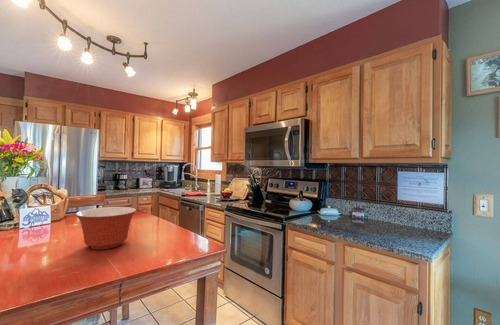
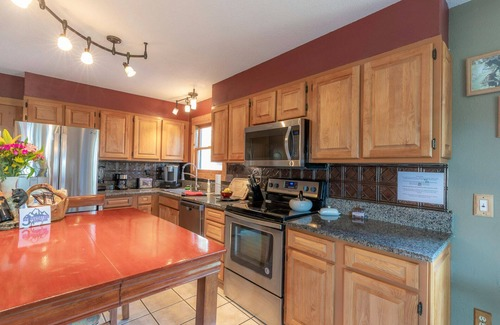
- mixing bowl (107, 228)
